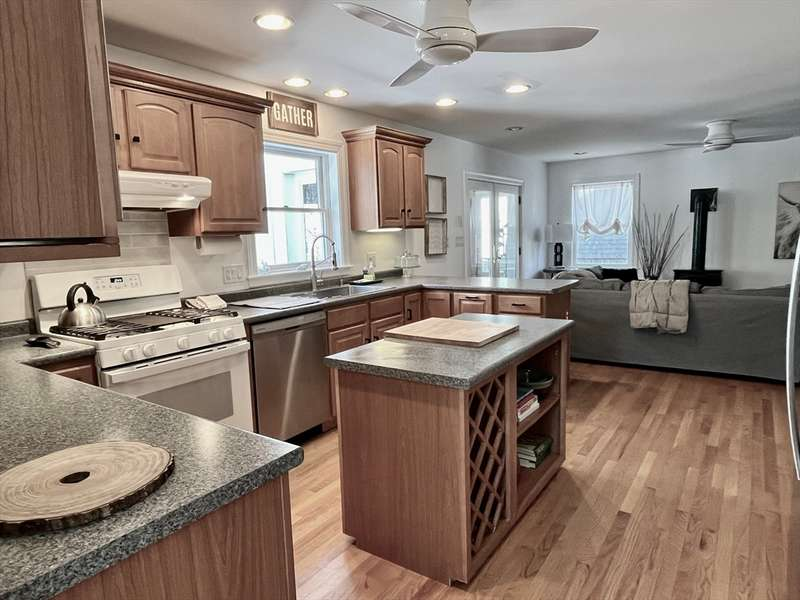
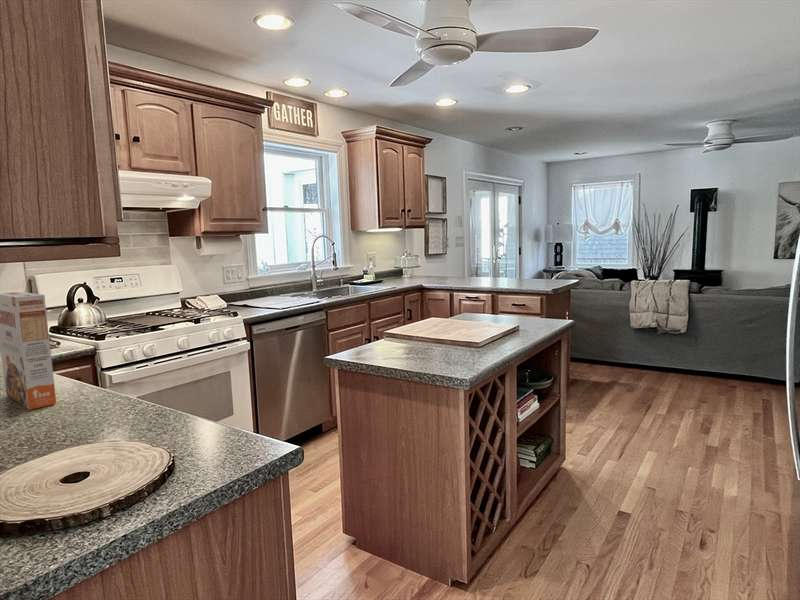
+ cereal box (24, 347)
